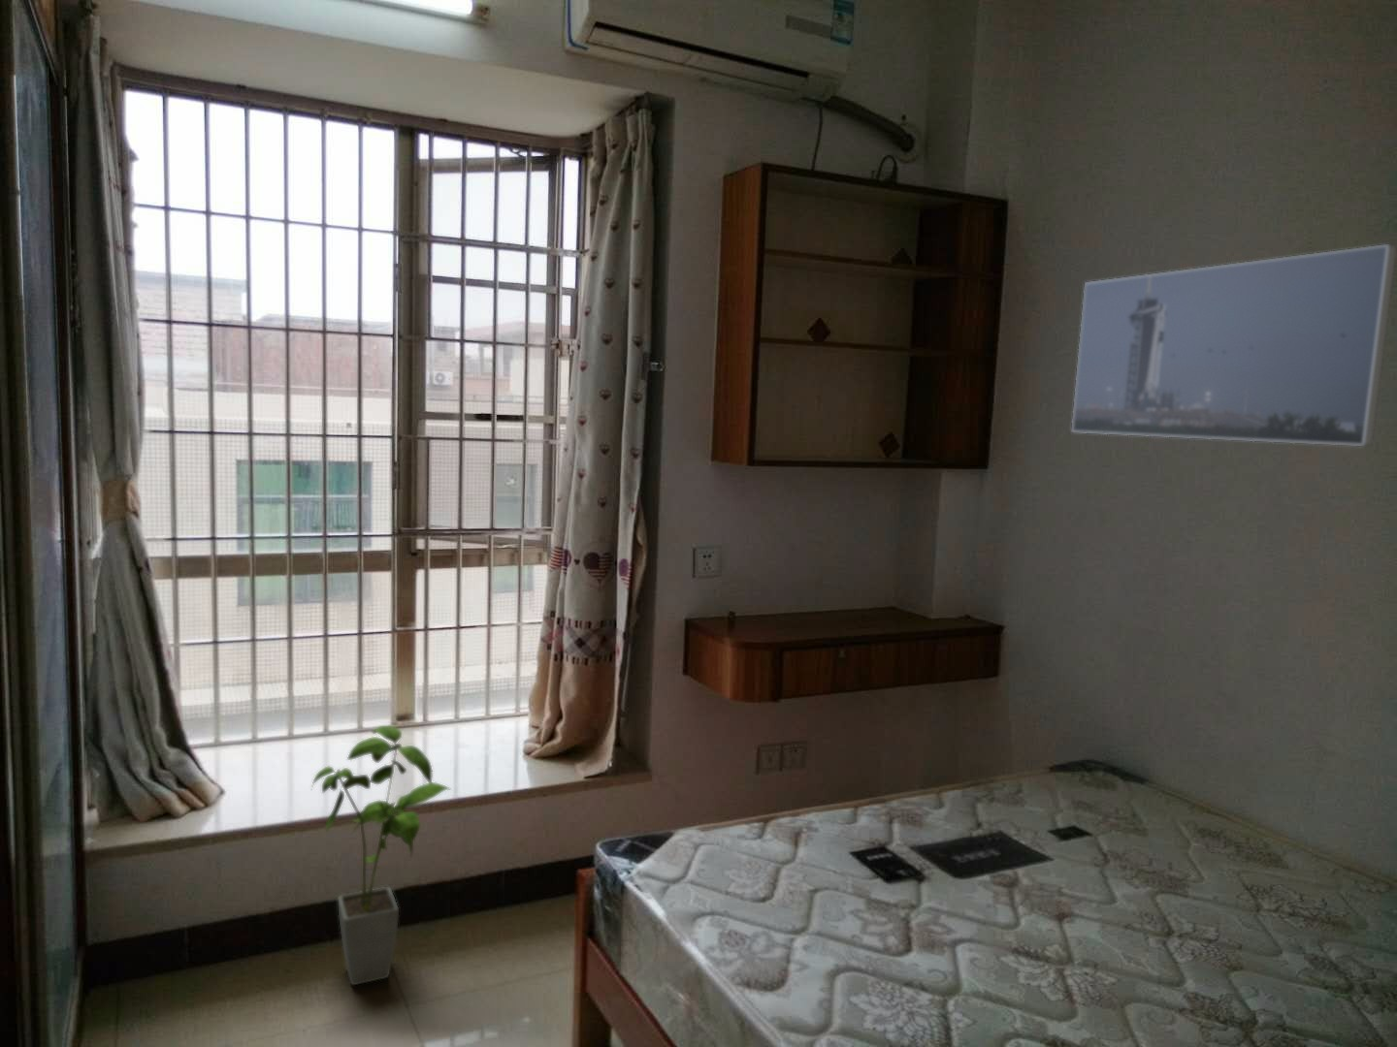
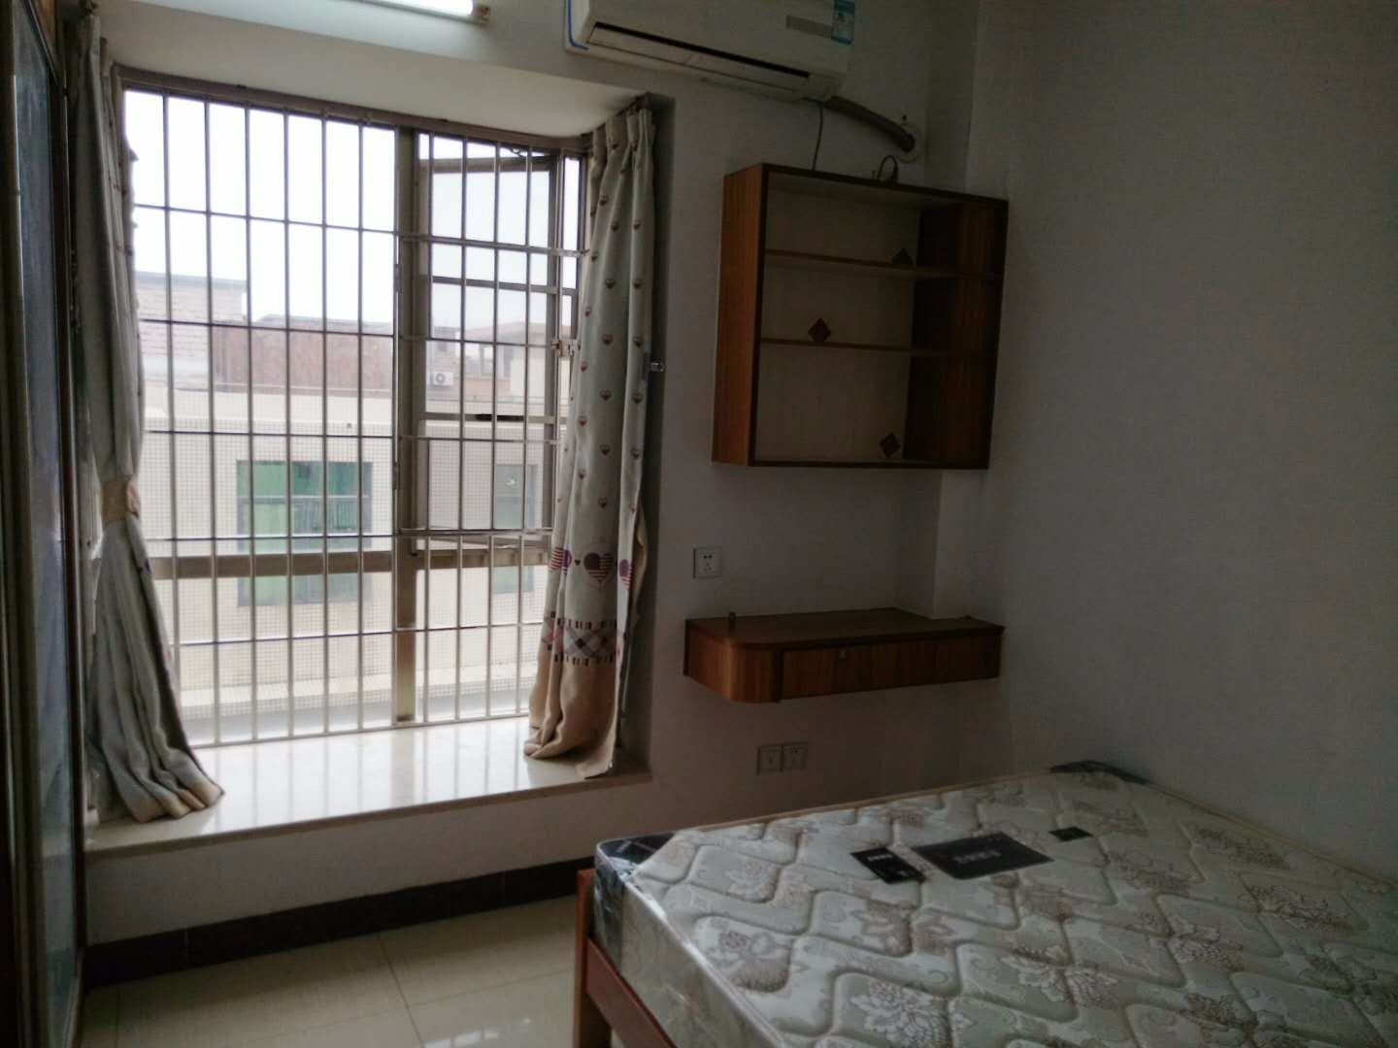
- house plant (386, 848)
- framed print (1209, 353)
